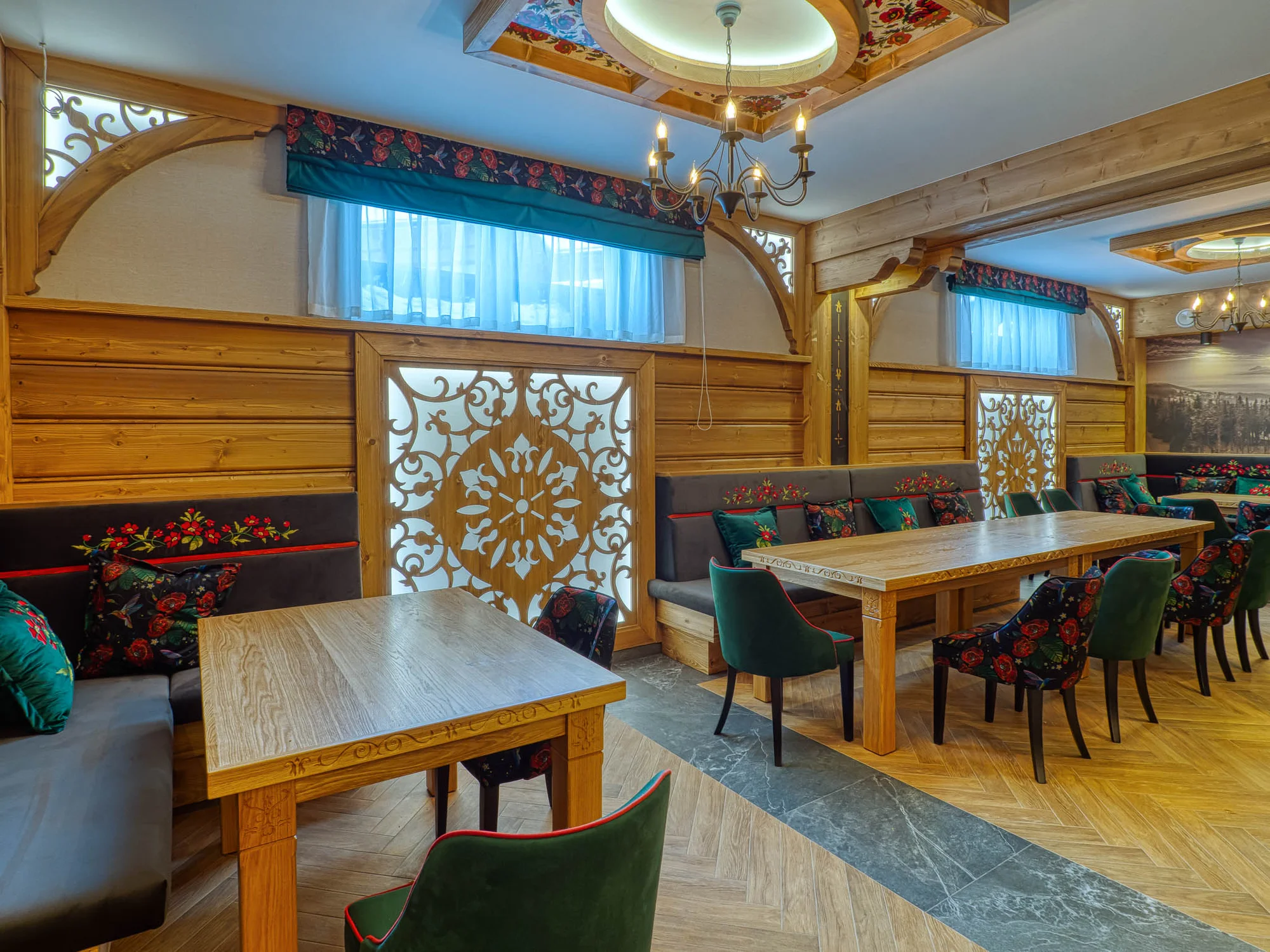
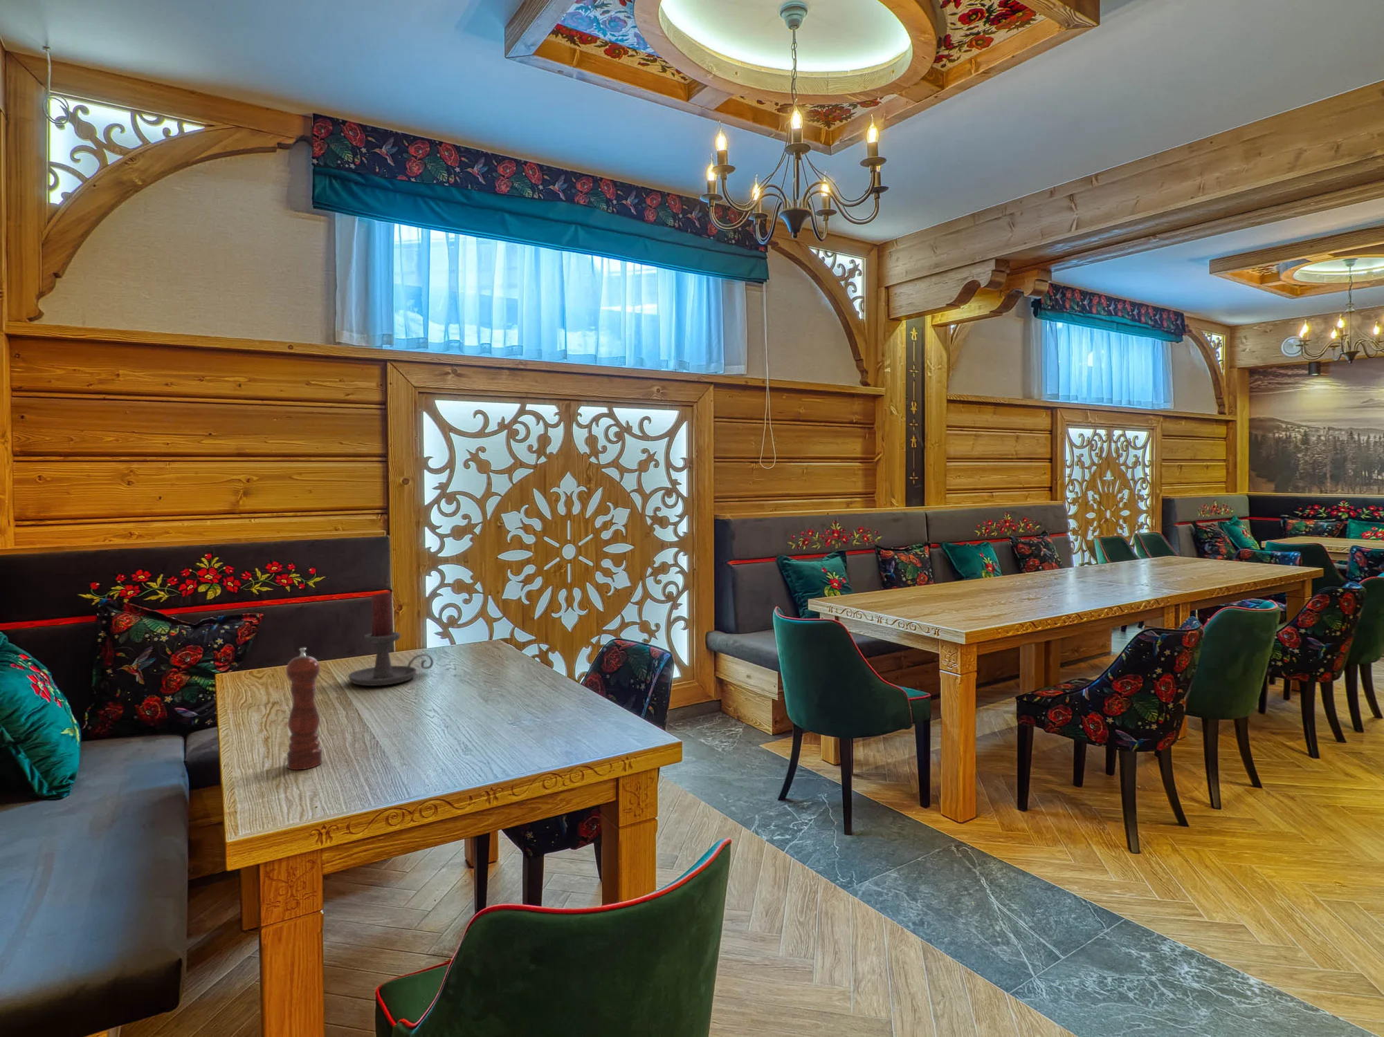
+ candle holder (391, 635)
+ pepper mill (303, 706)
